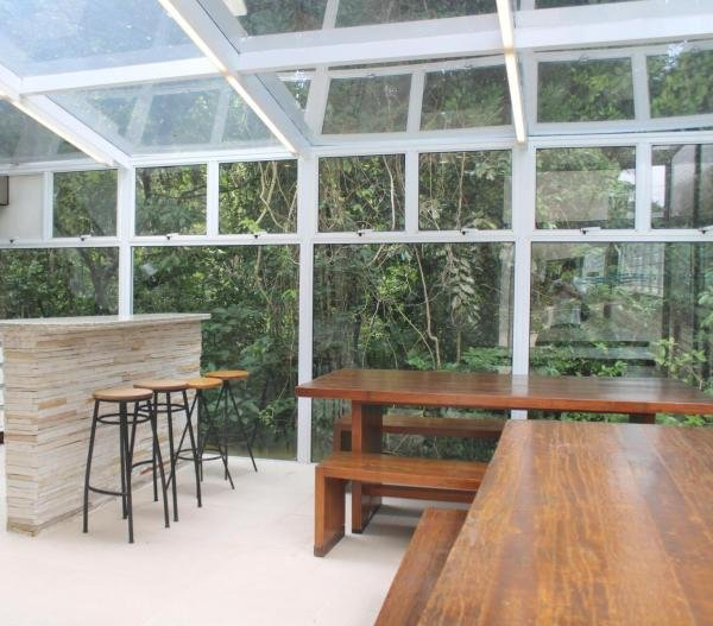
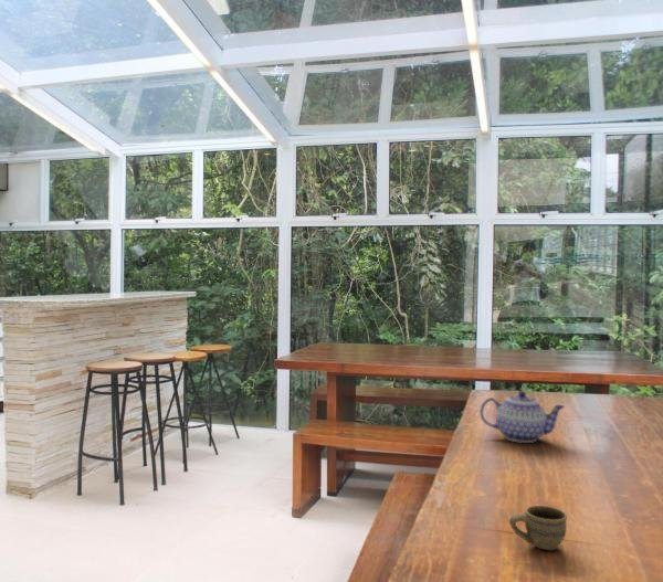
+ teapot (520, 414)
+ cup (537, 528)
